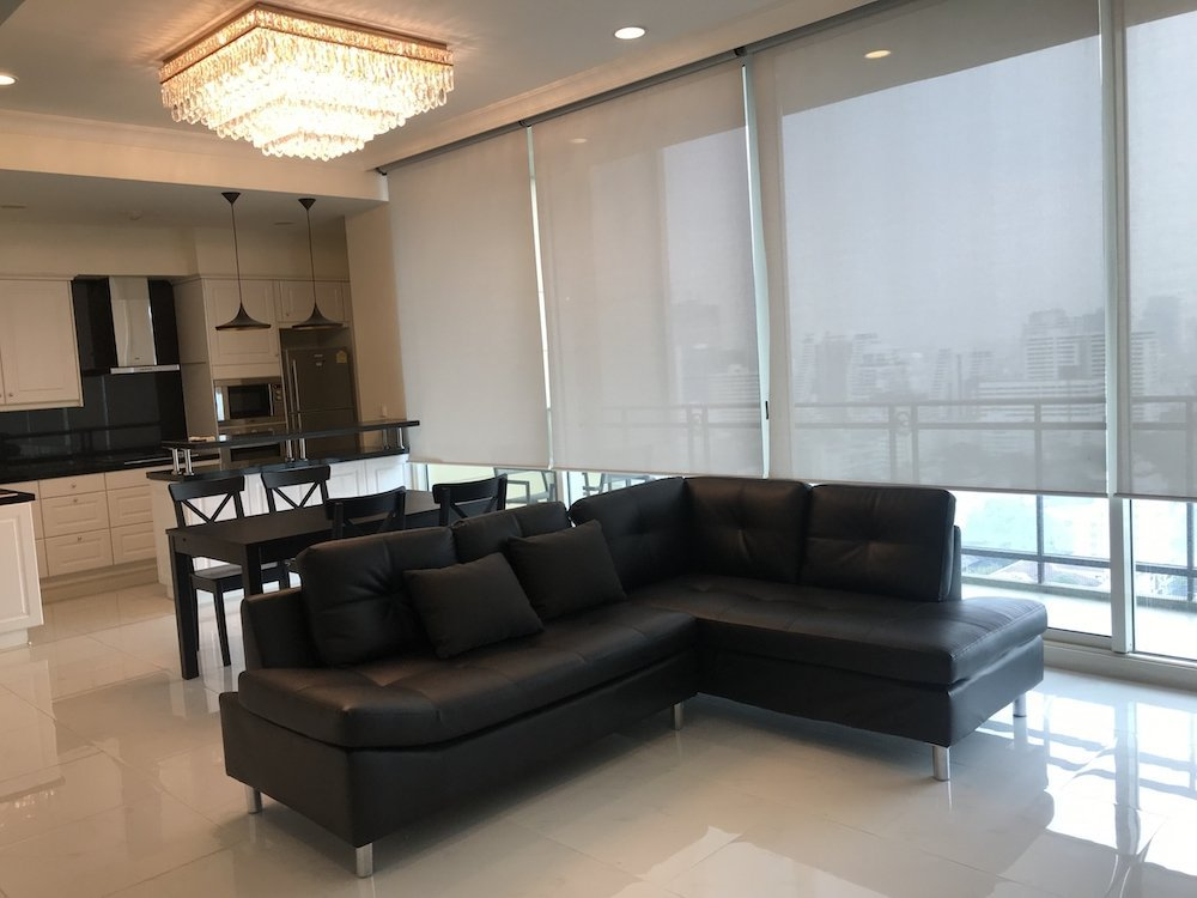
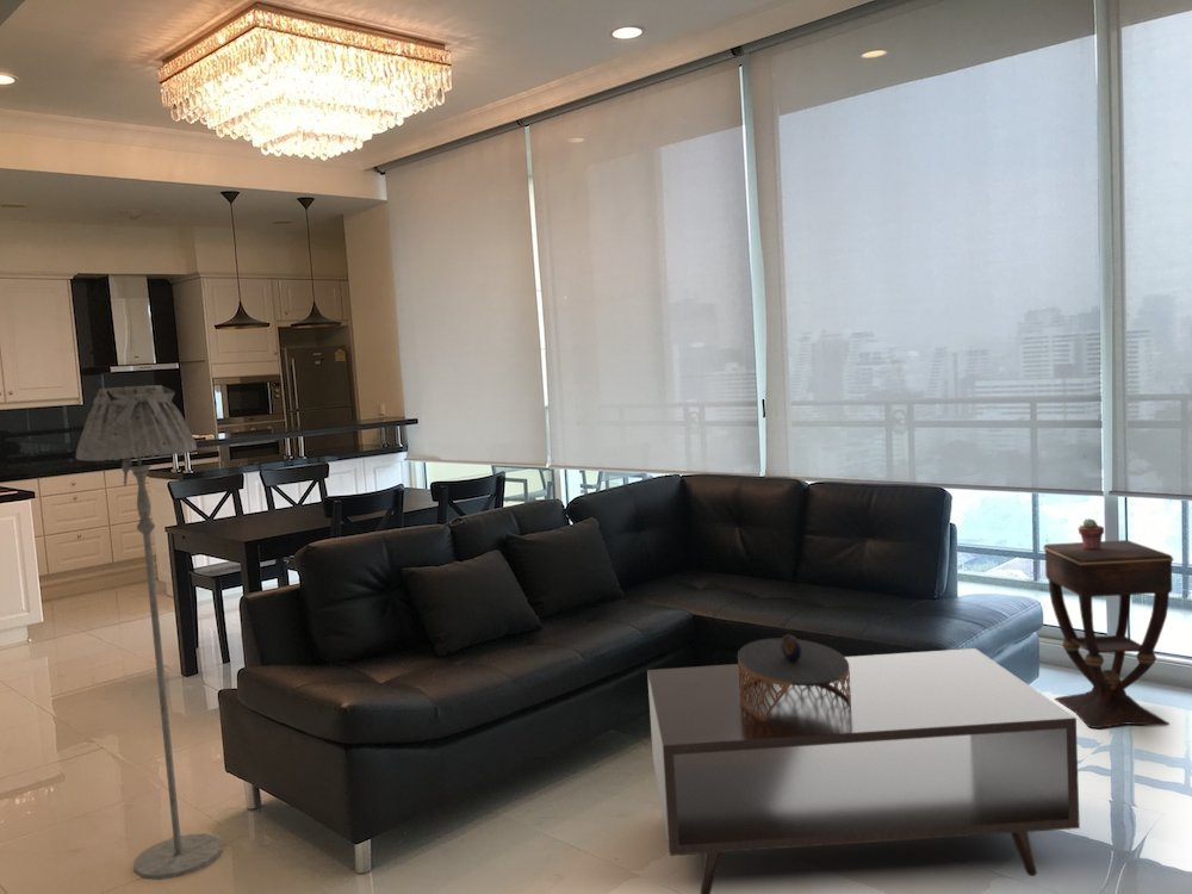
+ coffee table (791, 668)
+ side table (1110, 635)
+ floor lamp (155, 626)
+ potted succulent (1091, 532)
+ coffee table (840, 766)
